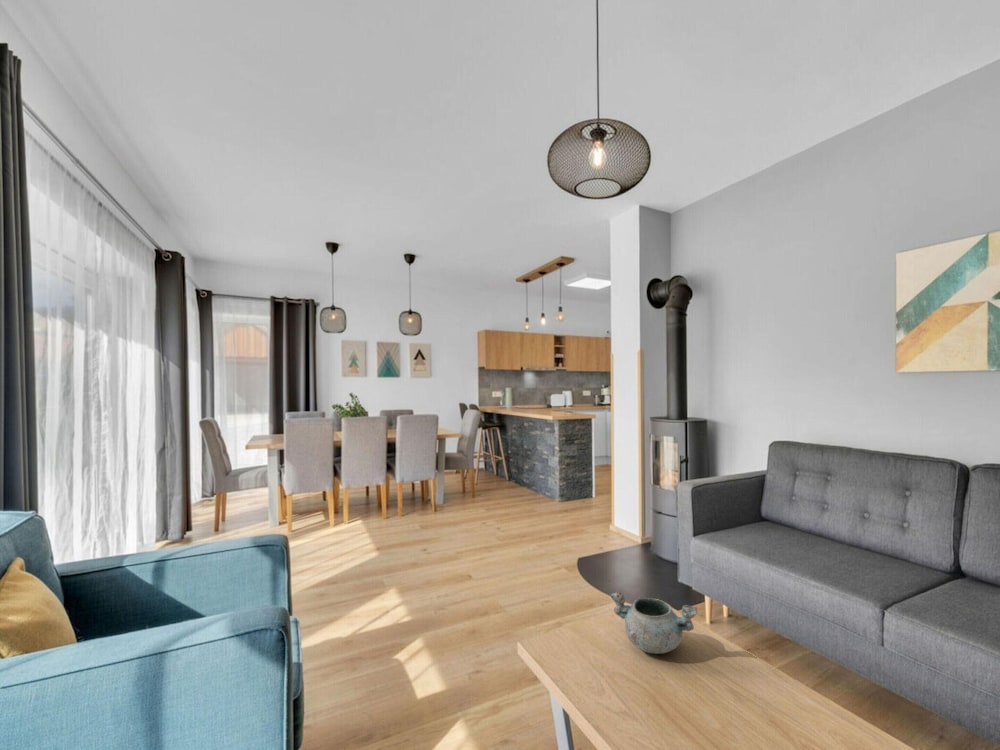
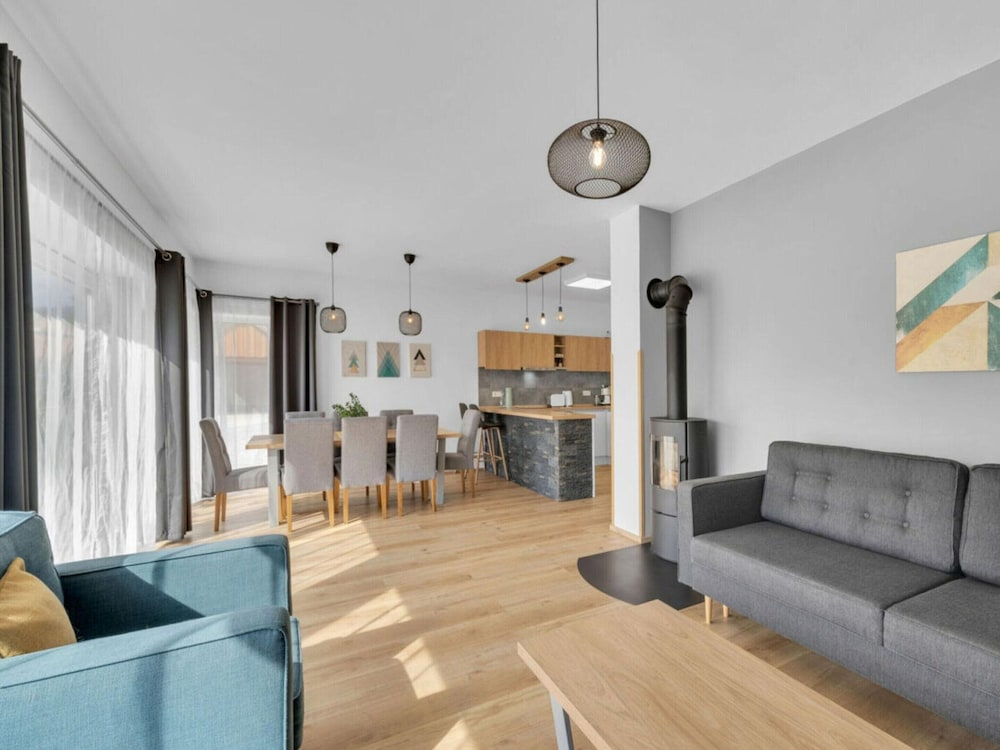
- bowl (653, 621)
